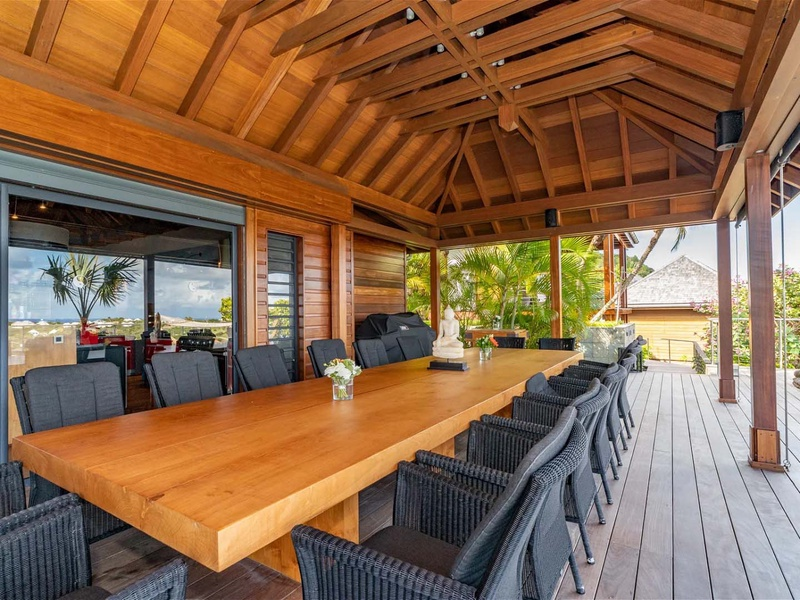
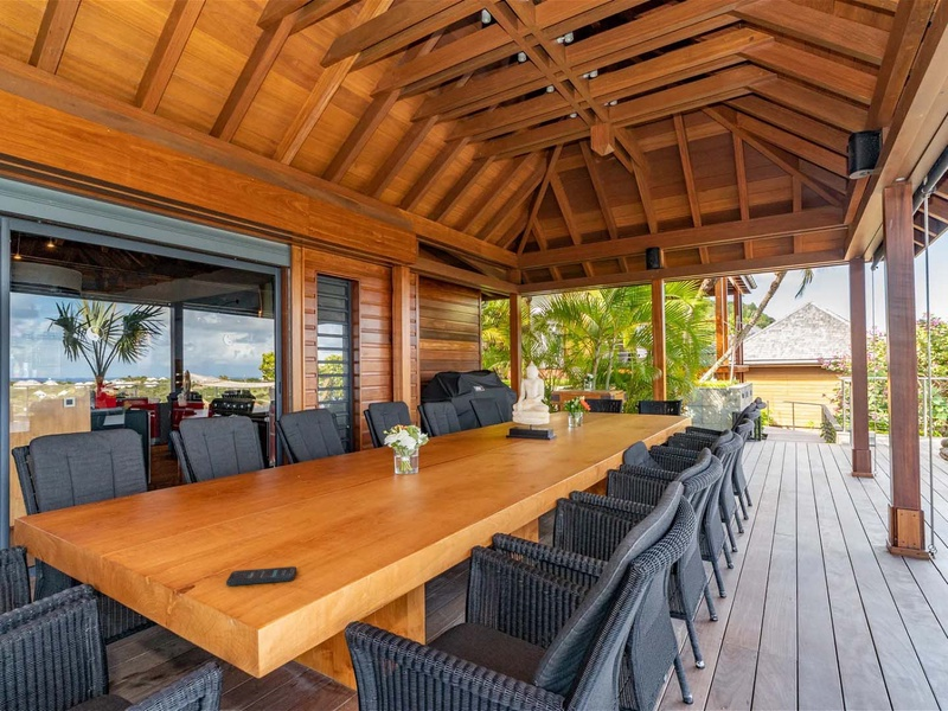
+ smartphone (262, 575)
